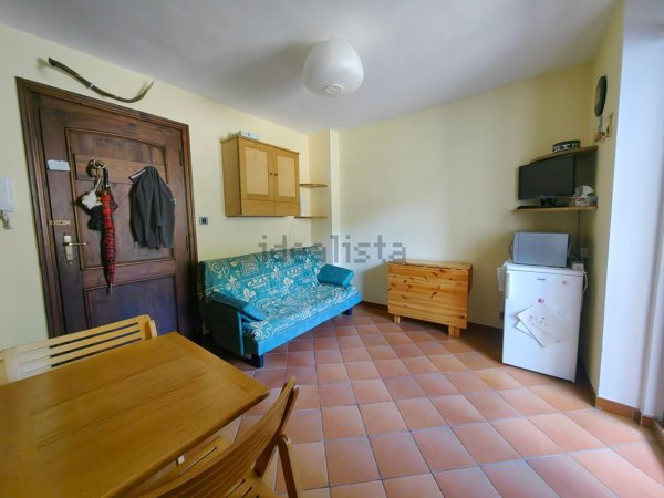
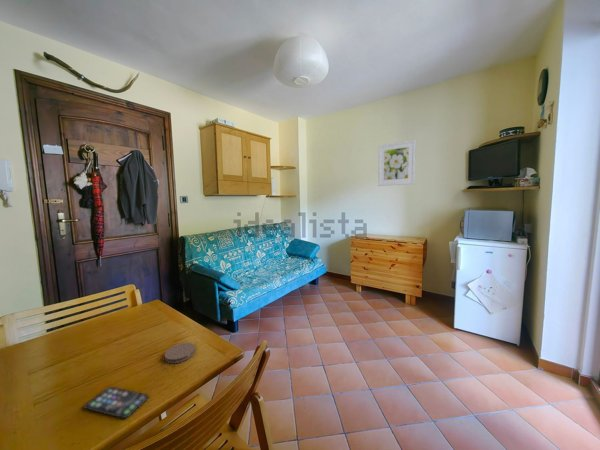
+ coaster (180, 352)
+ smartphone (117, 401)
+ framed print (396, 164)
